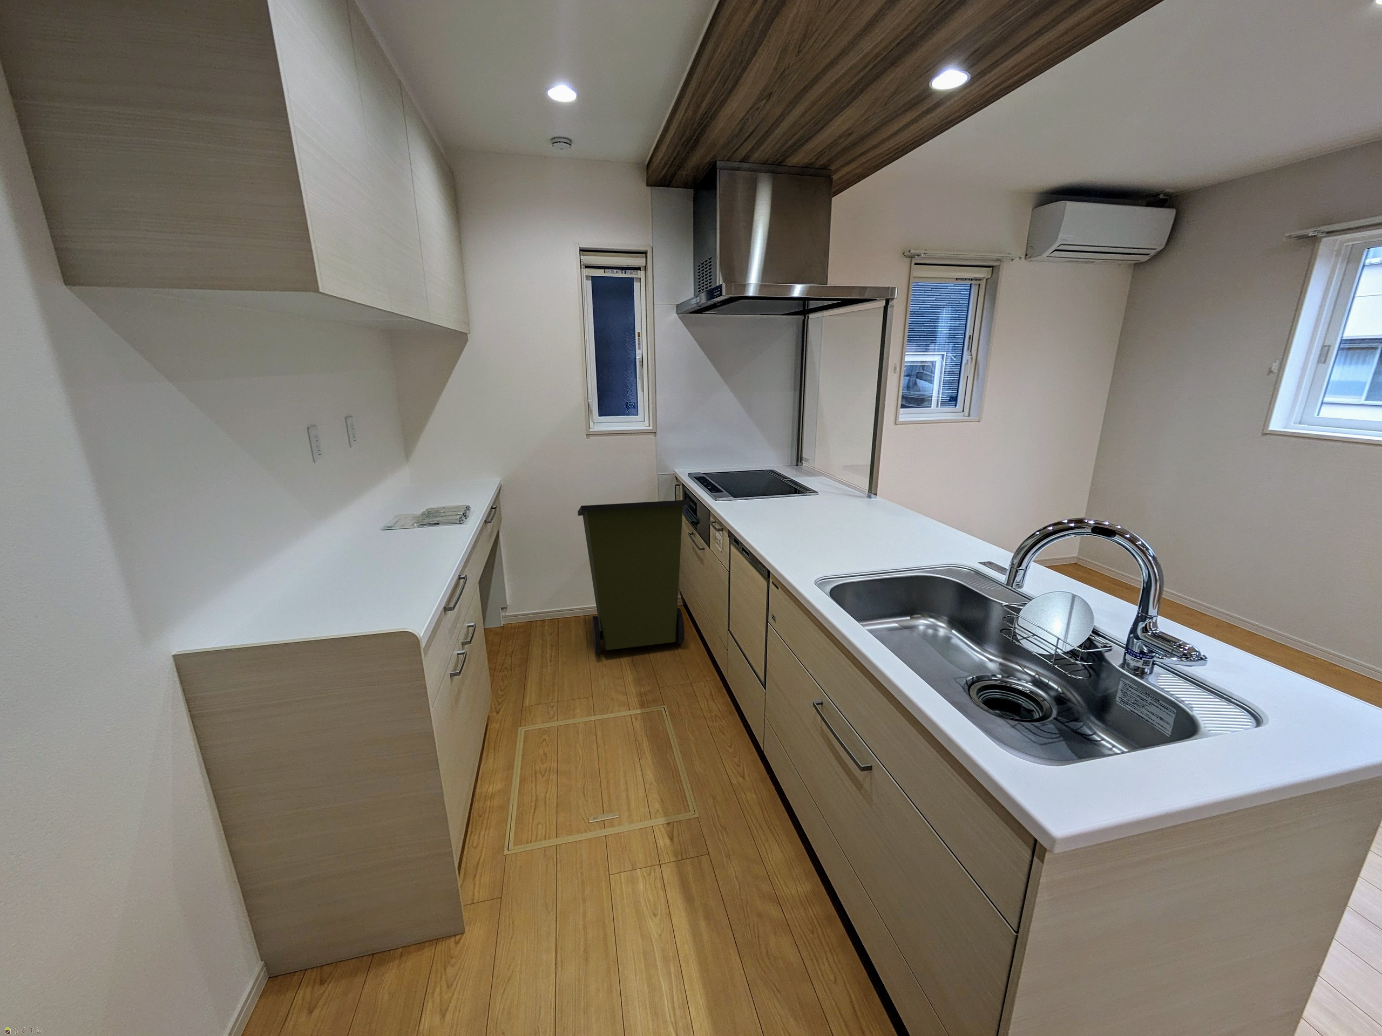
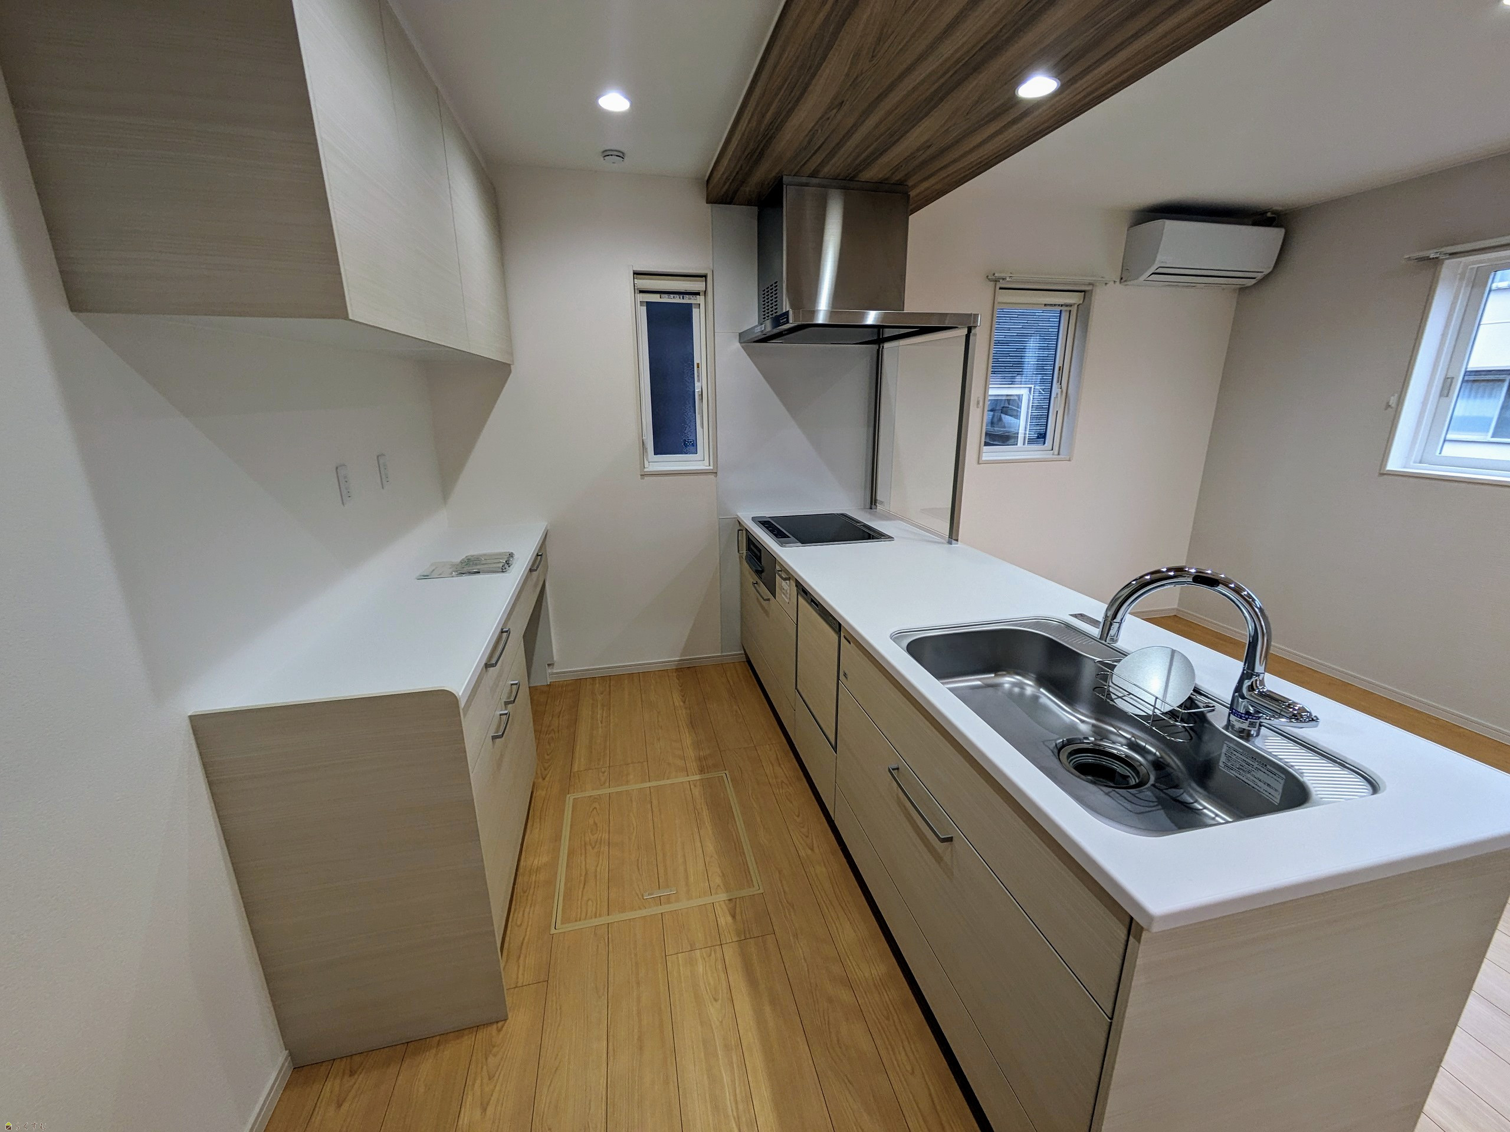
- trash can (632, 566)
